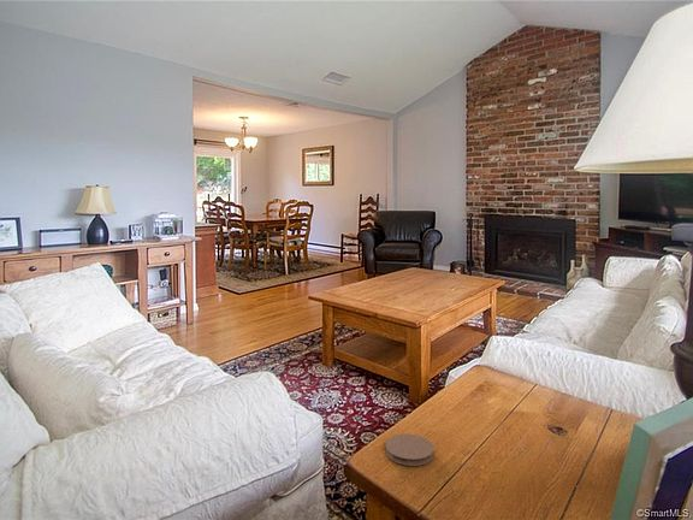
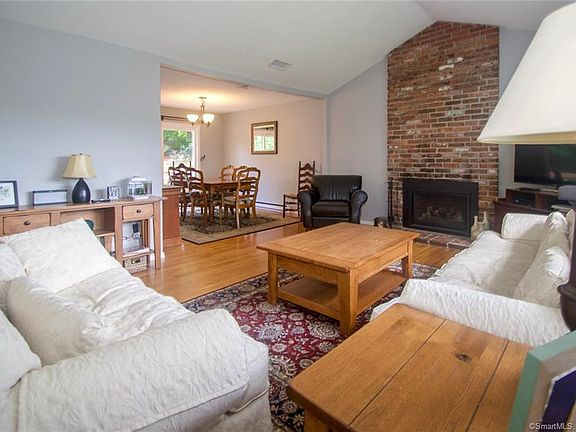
- coaster (409, 449)
